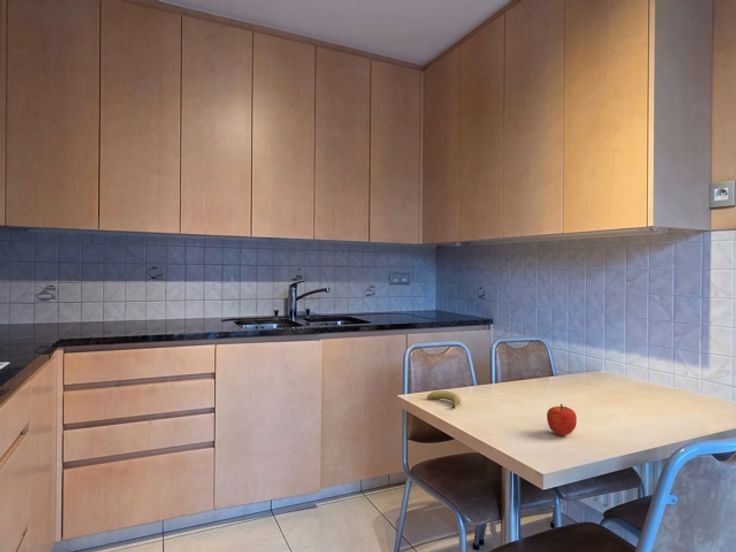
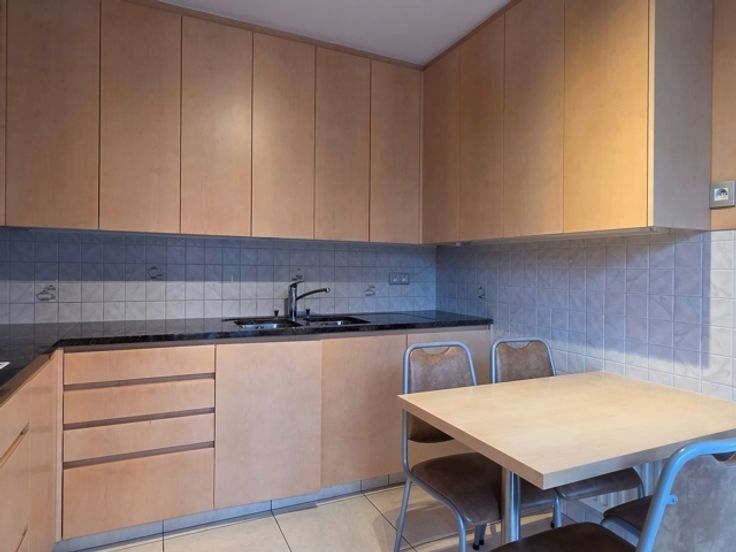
- fruit (561, 419)
- fruit (446, 398)
